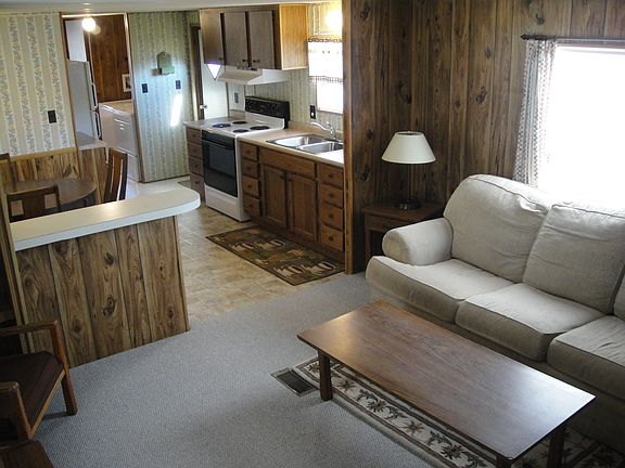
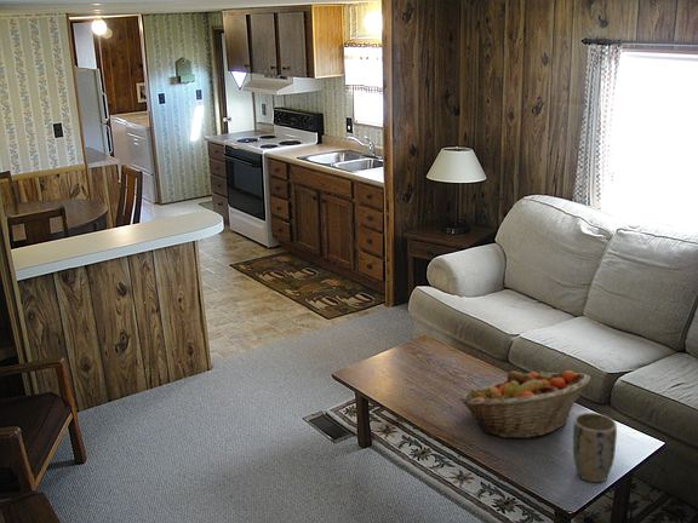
+ plant pot (593, 448)
+ fruit basket (525, 397)
